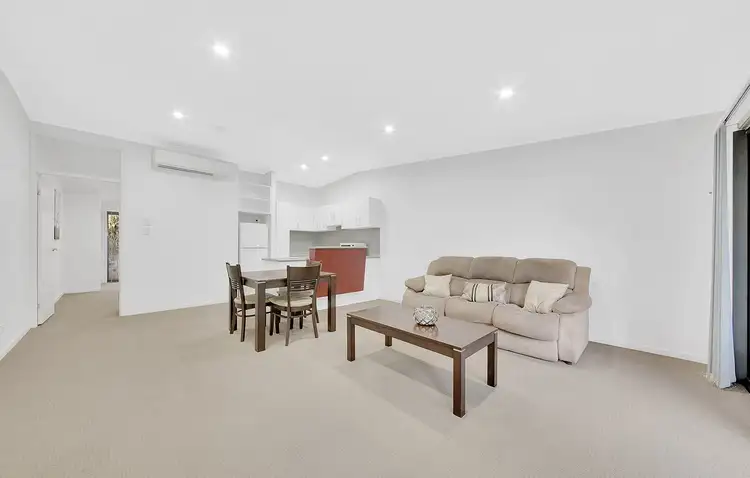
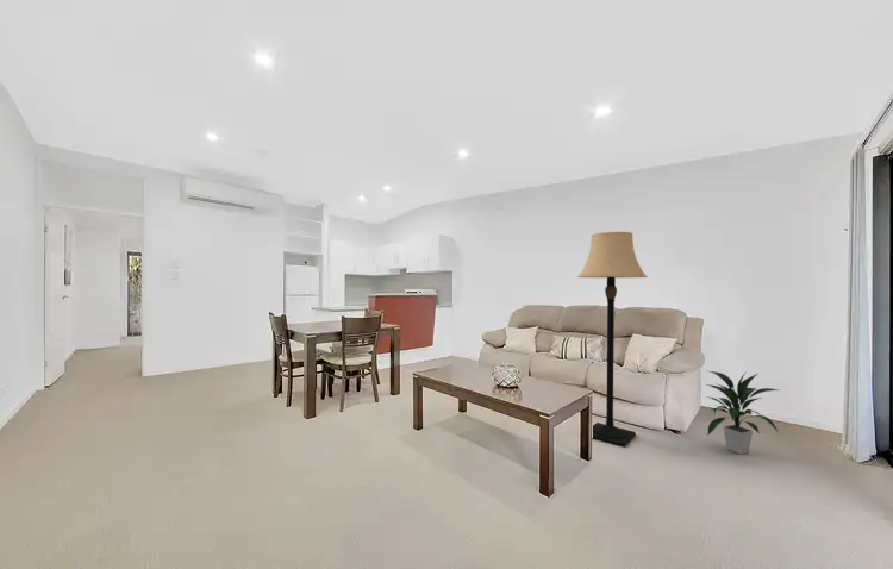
+ lamp (610, 334)
+ indoor plant (733, 408)
